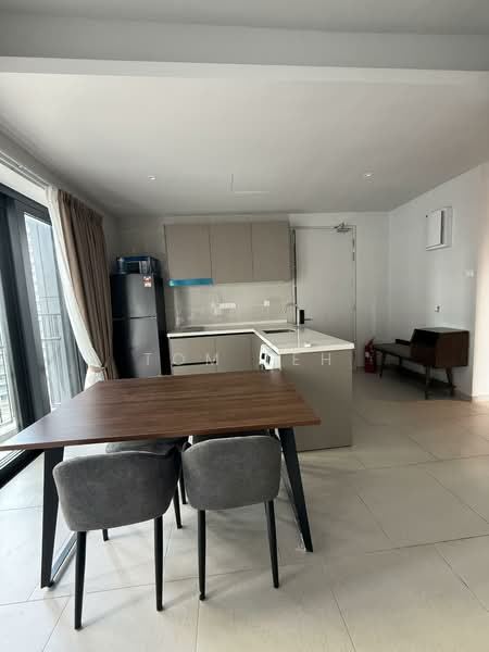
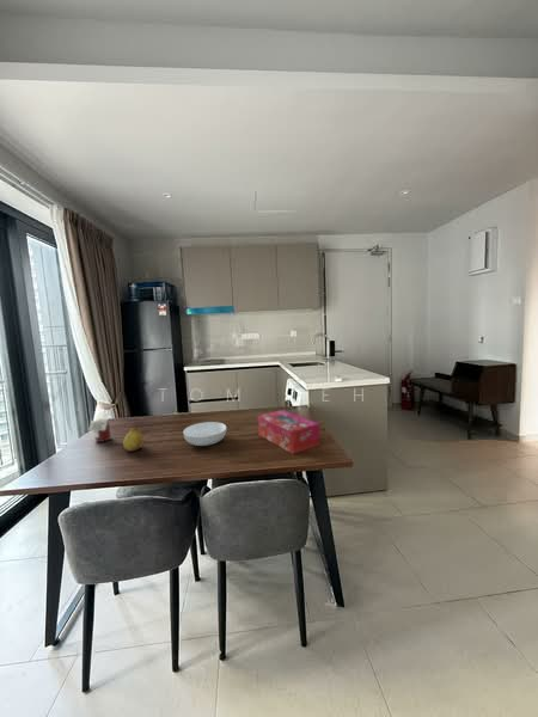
+ jar (100, 430)
+ tissue box (287, 429)
+ fruit (133, 436)
+ serving bowl (206, 435)
